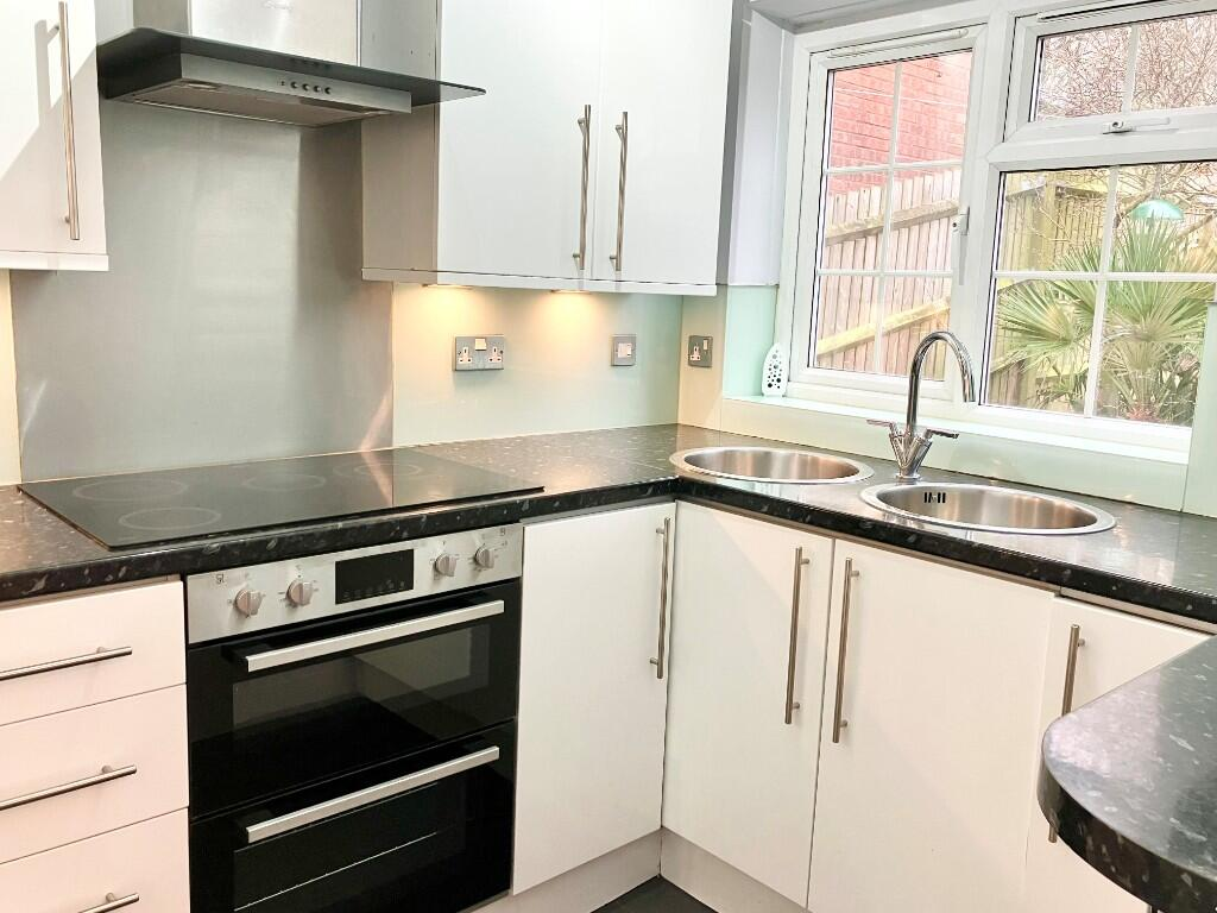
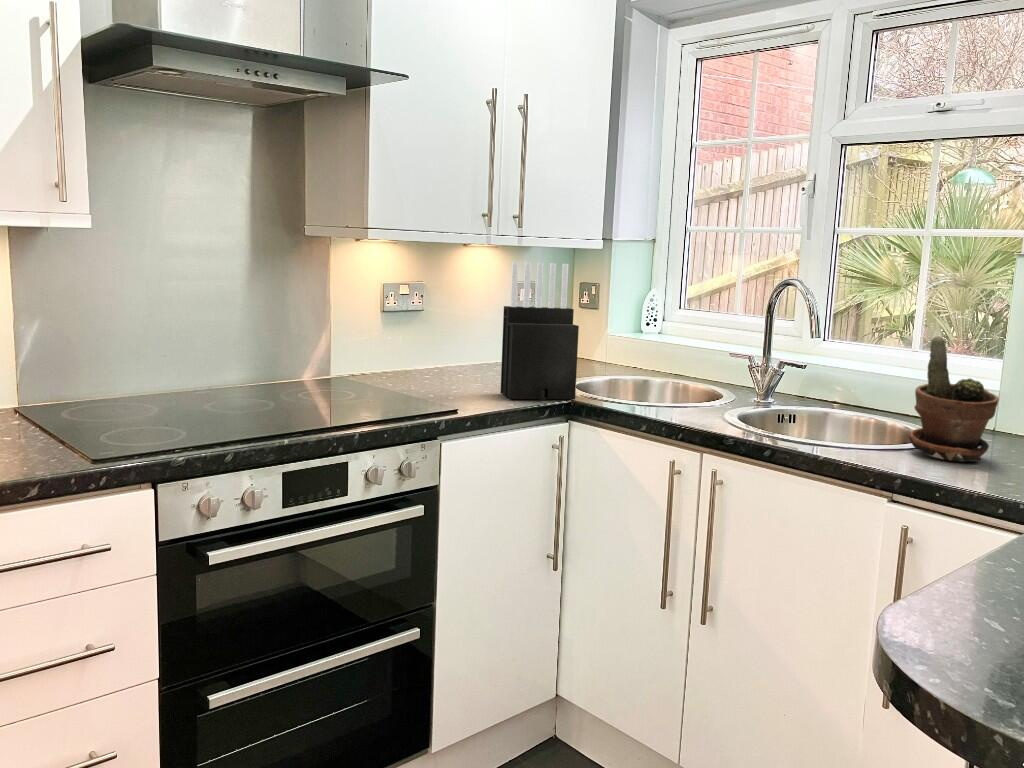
+ potted plant (954, 396)
+ knife block (541, 330)
